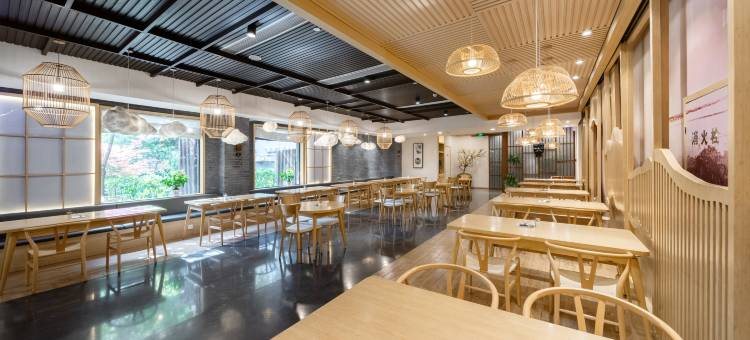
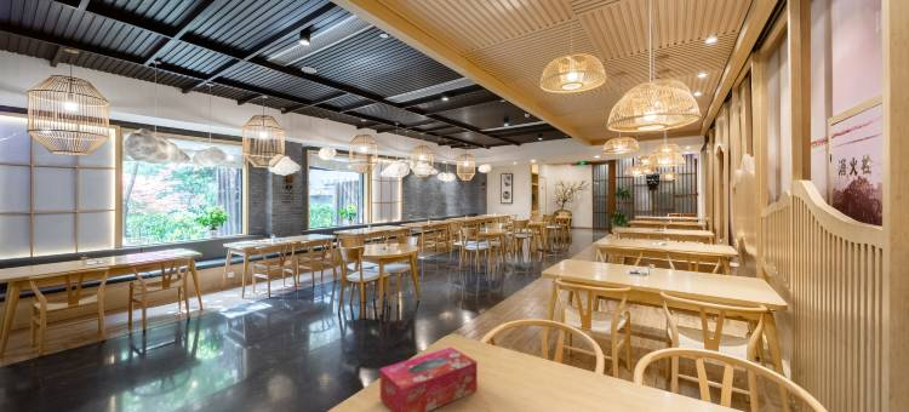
+ tissue box (429, 379)
